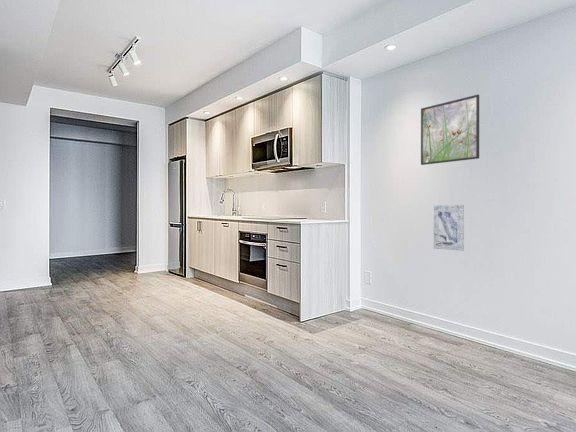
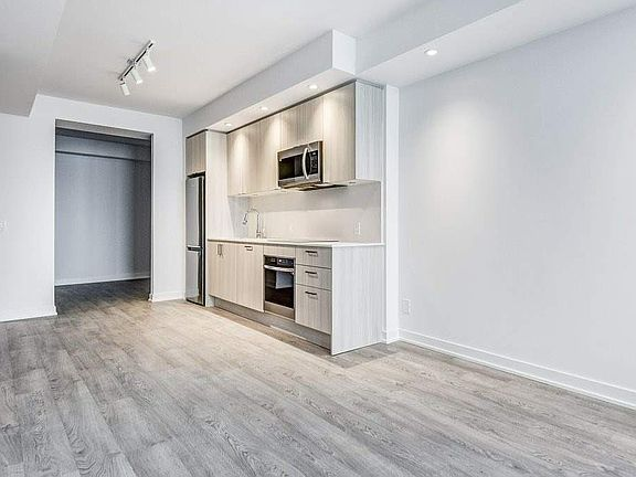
- wall art (448, 227)
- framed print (448, 131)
